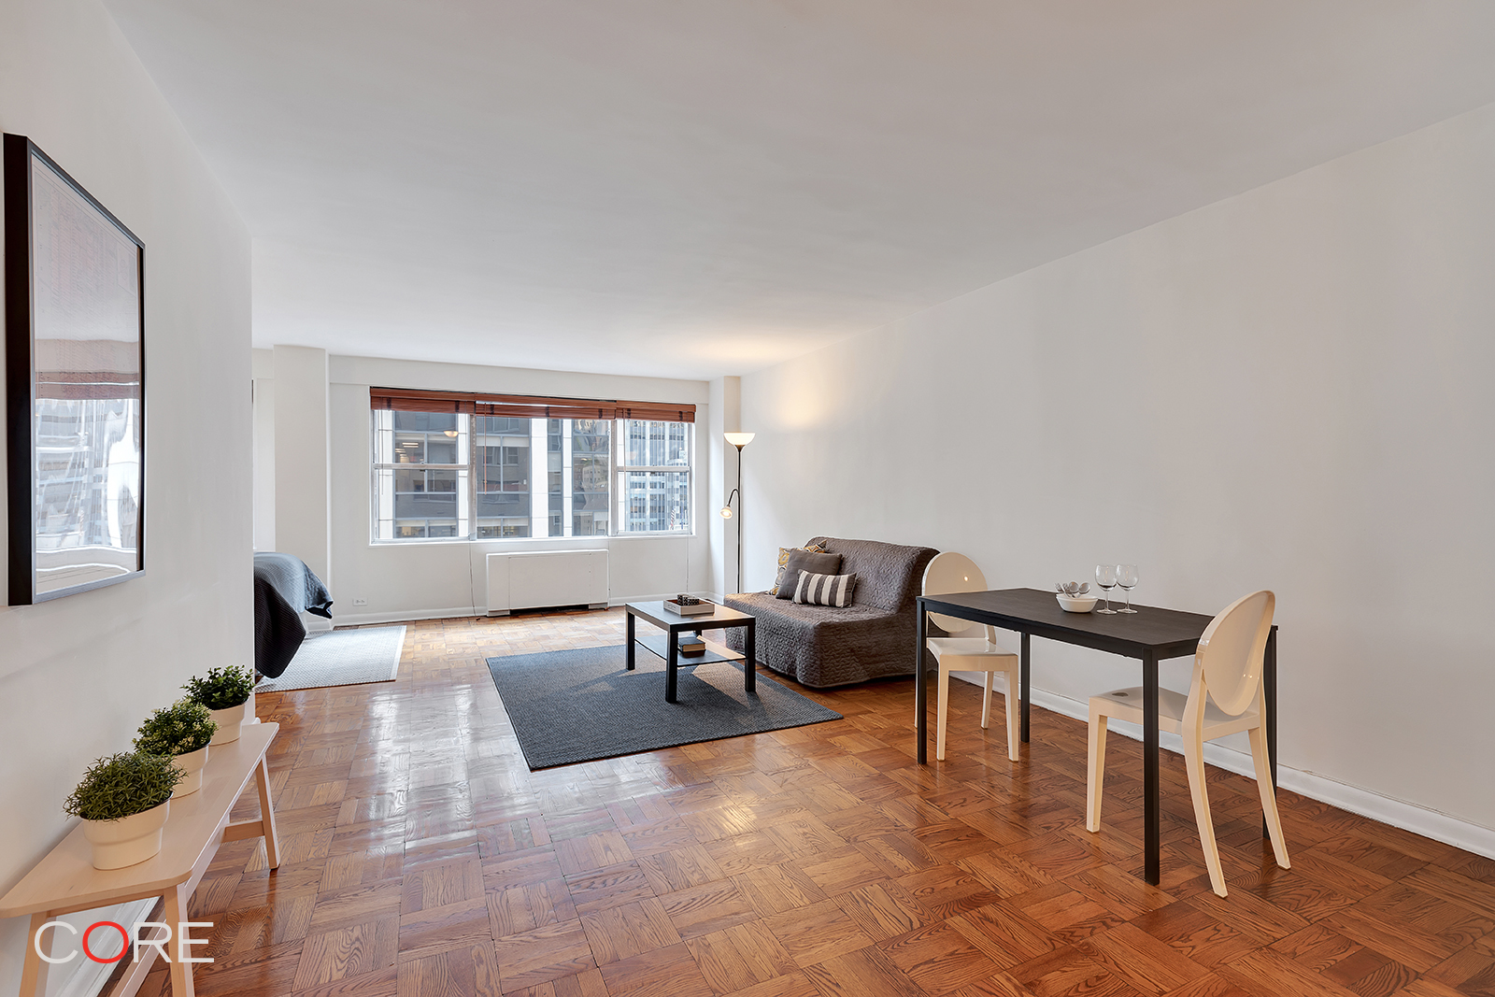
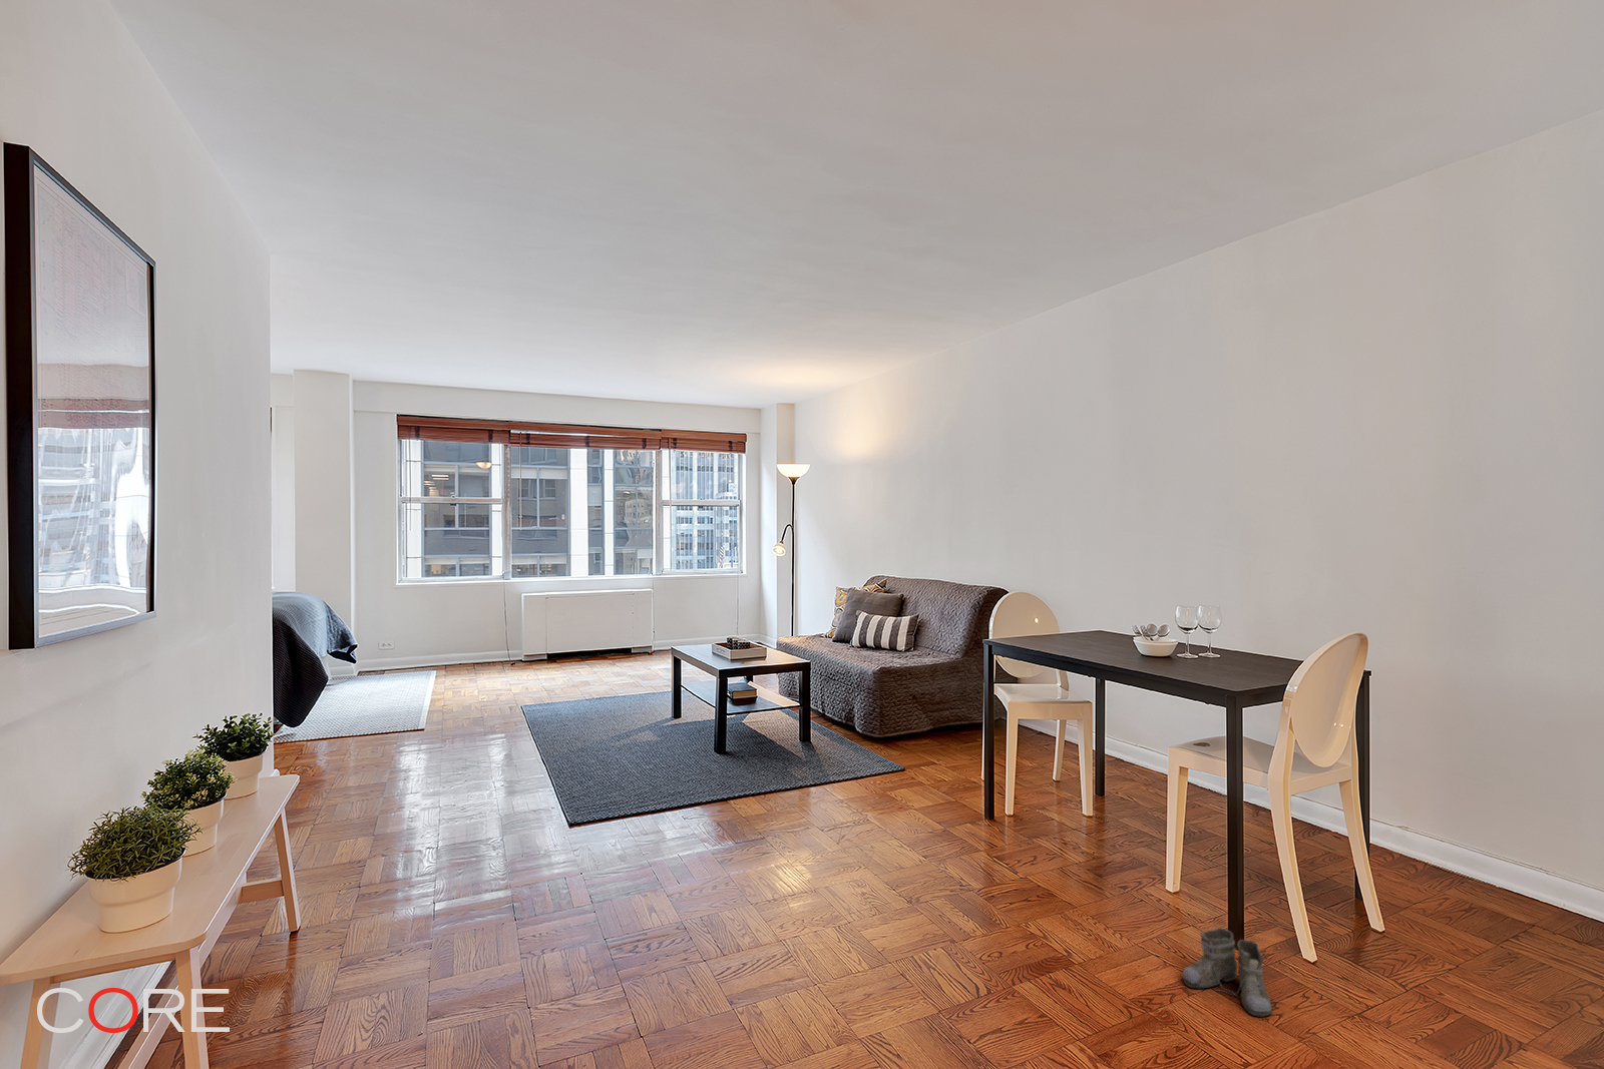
+ boots (1227, 965)
